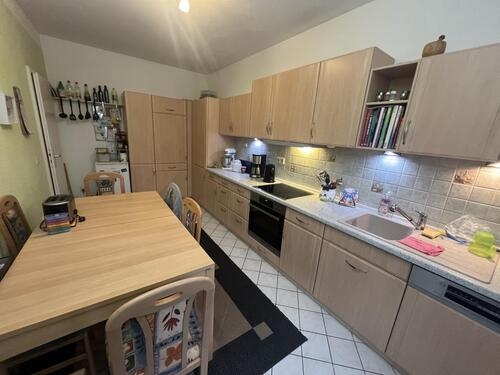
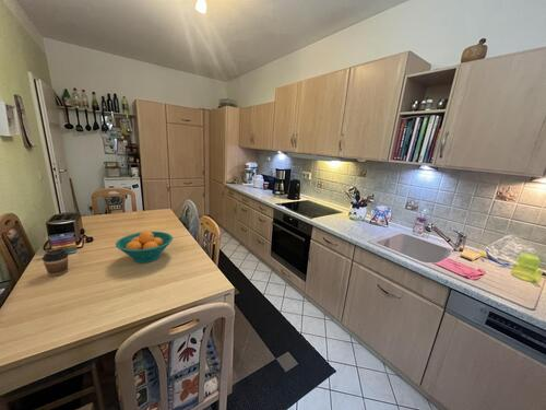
+ fruit bowl (145, 245)
+ coffee cup (56, 261)
